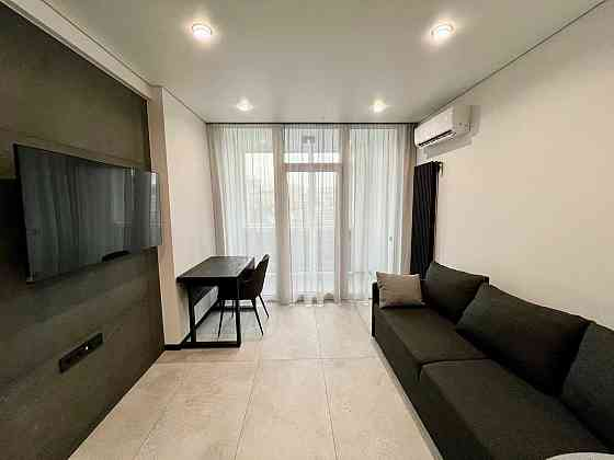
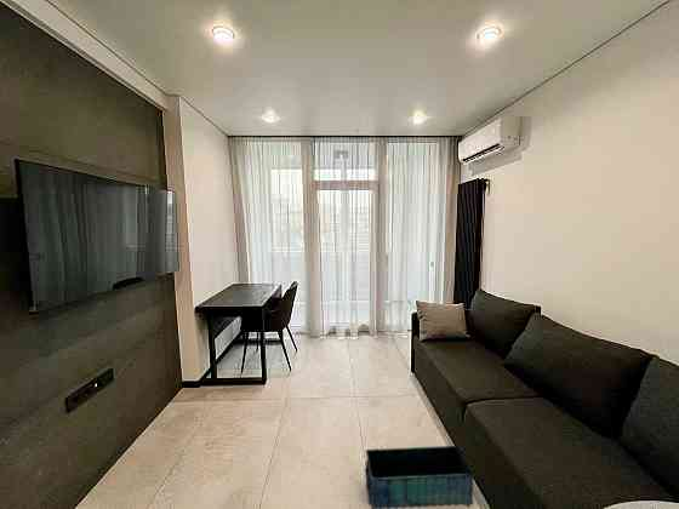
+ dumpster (415, 477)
